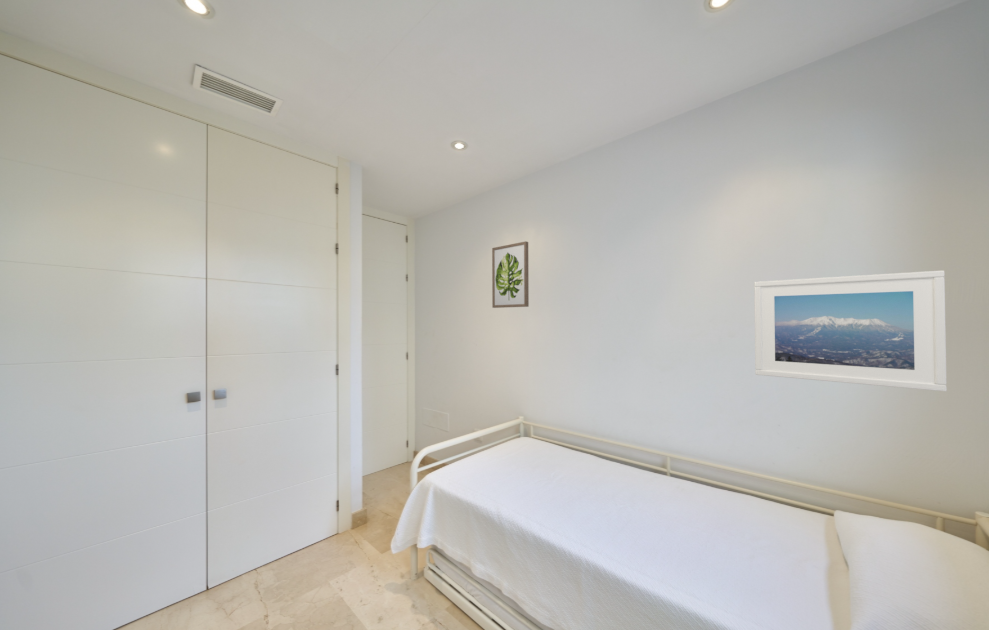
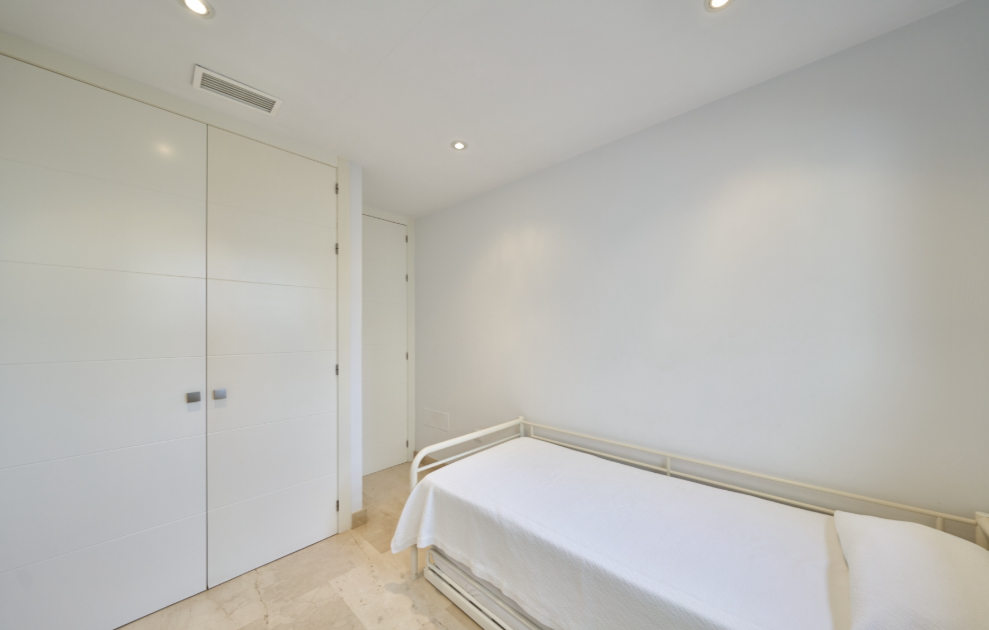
- wall art (509, 276)
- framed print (837, 329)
